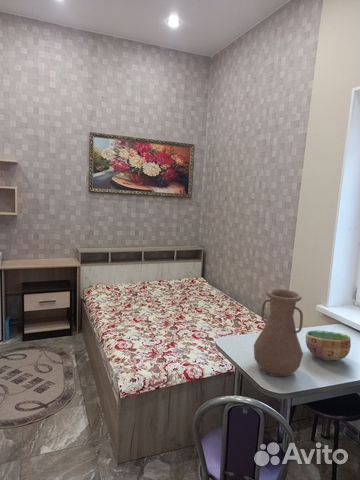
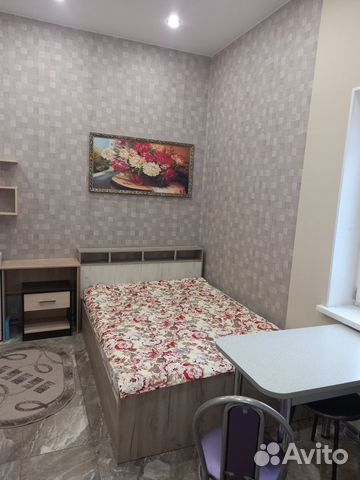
- vase (279, 332)
- bowl (327, 344)
